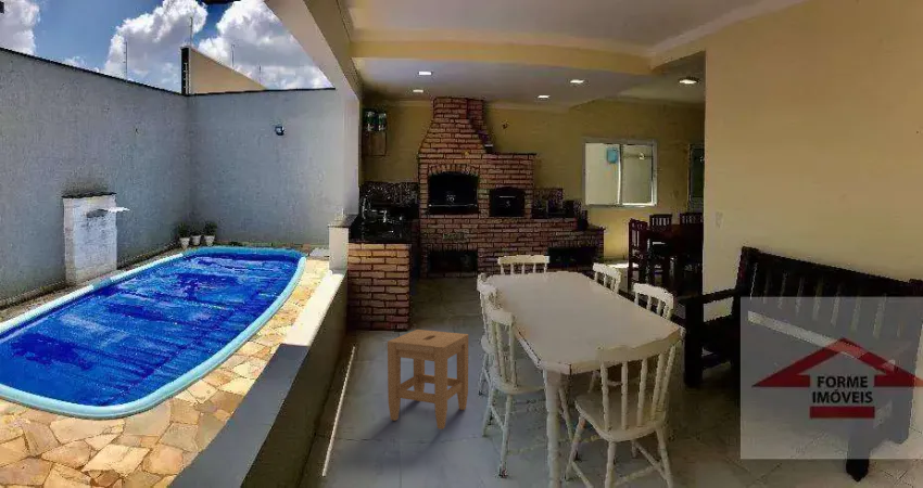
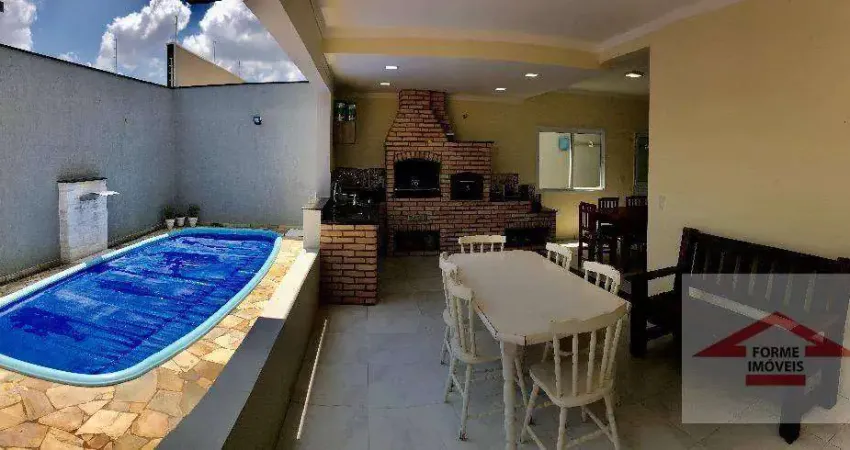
- stool (429, 375)
